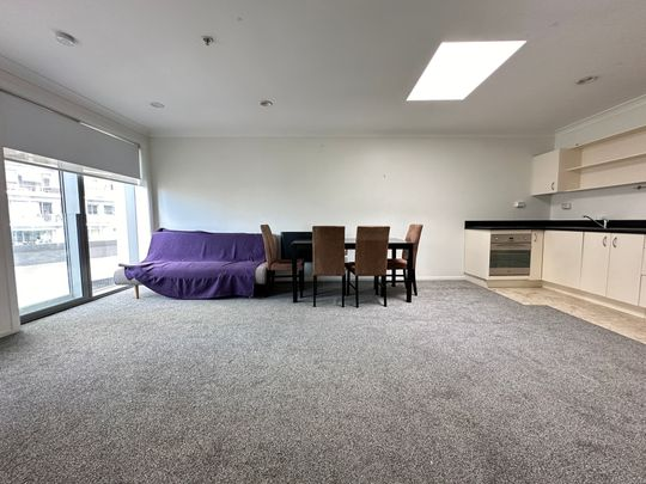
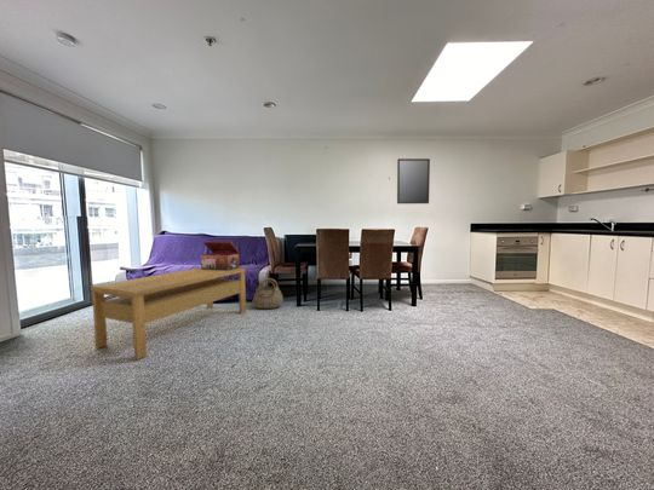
+ basket (268, 293)
+ coffee table (182, 301)
+ home mirror (413, 181)
+ decorative box (220, 254)
